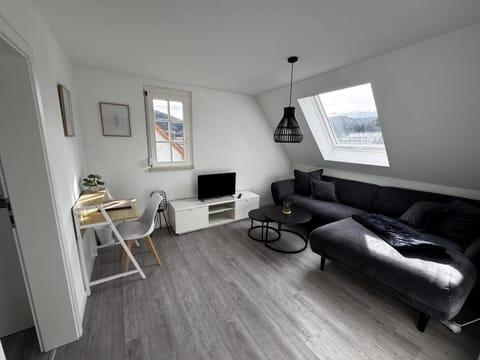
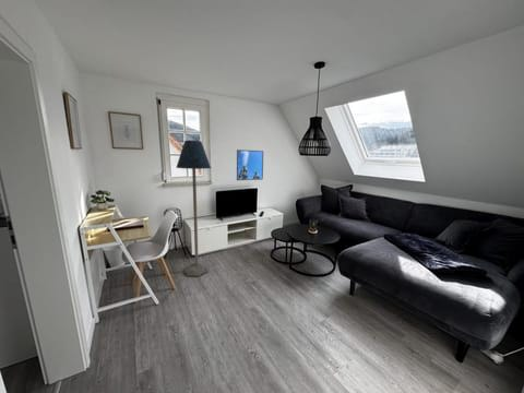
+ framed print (250, 165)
+ floor lamp (194, 209)
